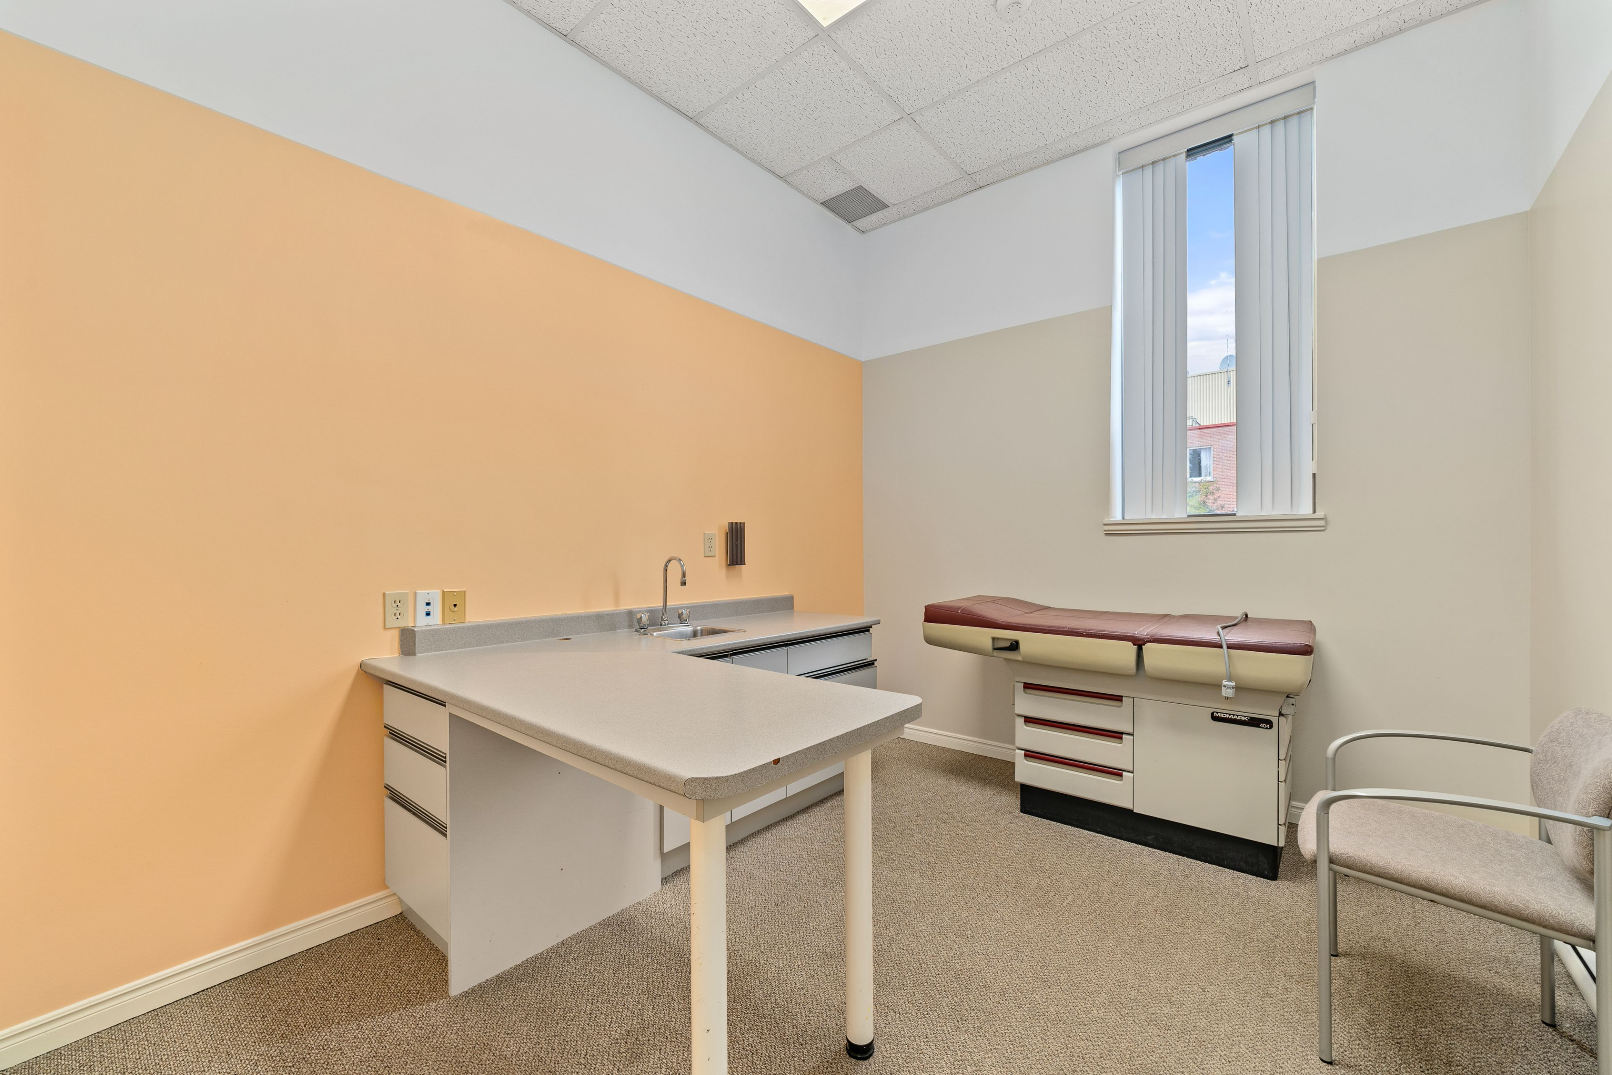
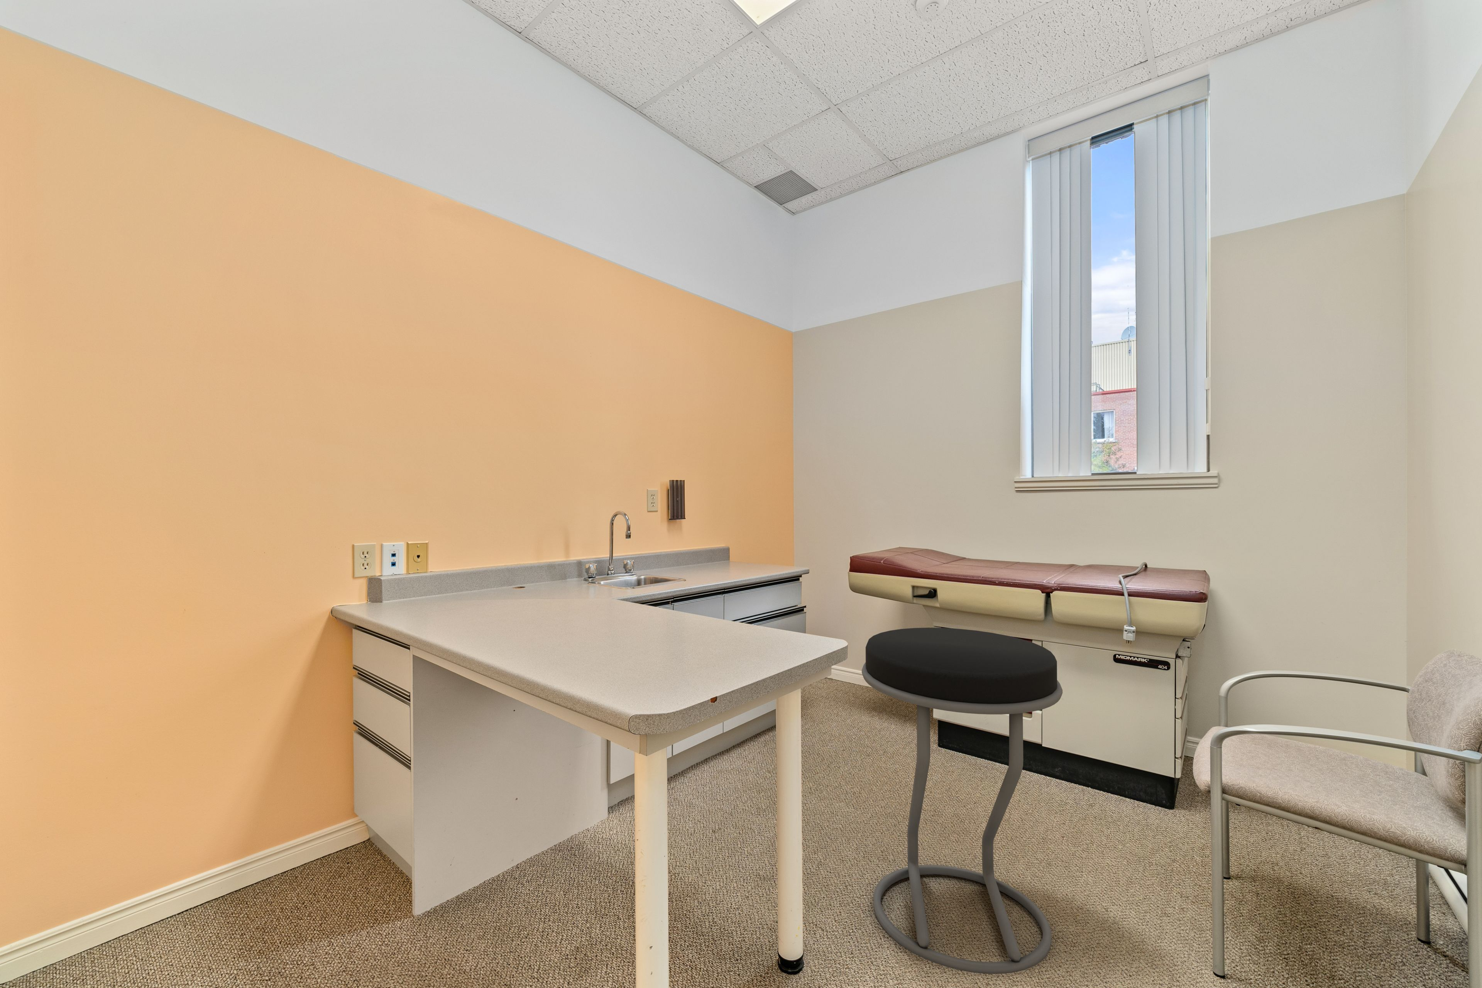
+ stool (927, 775)
